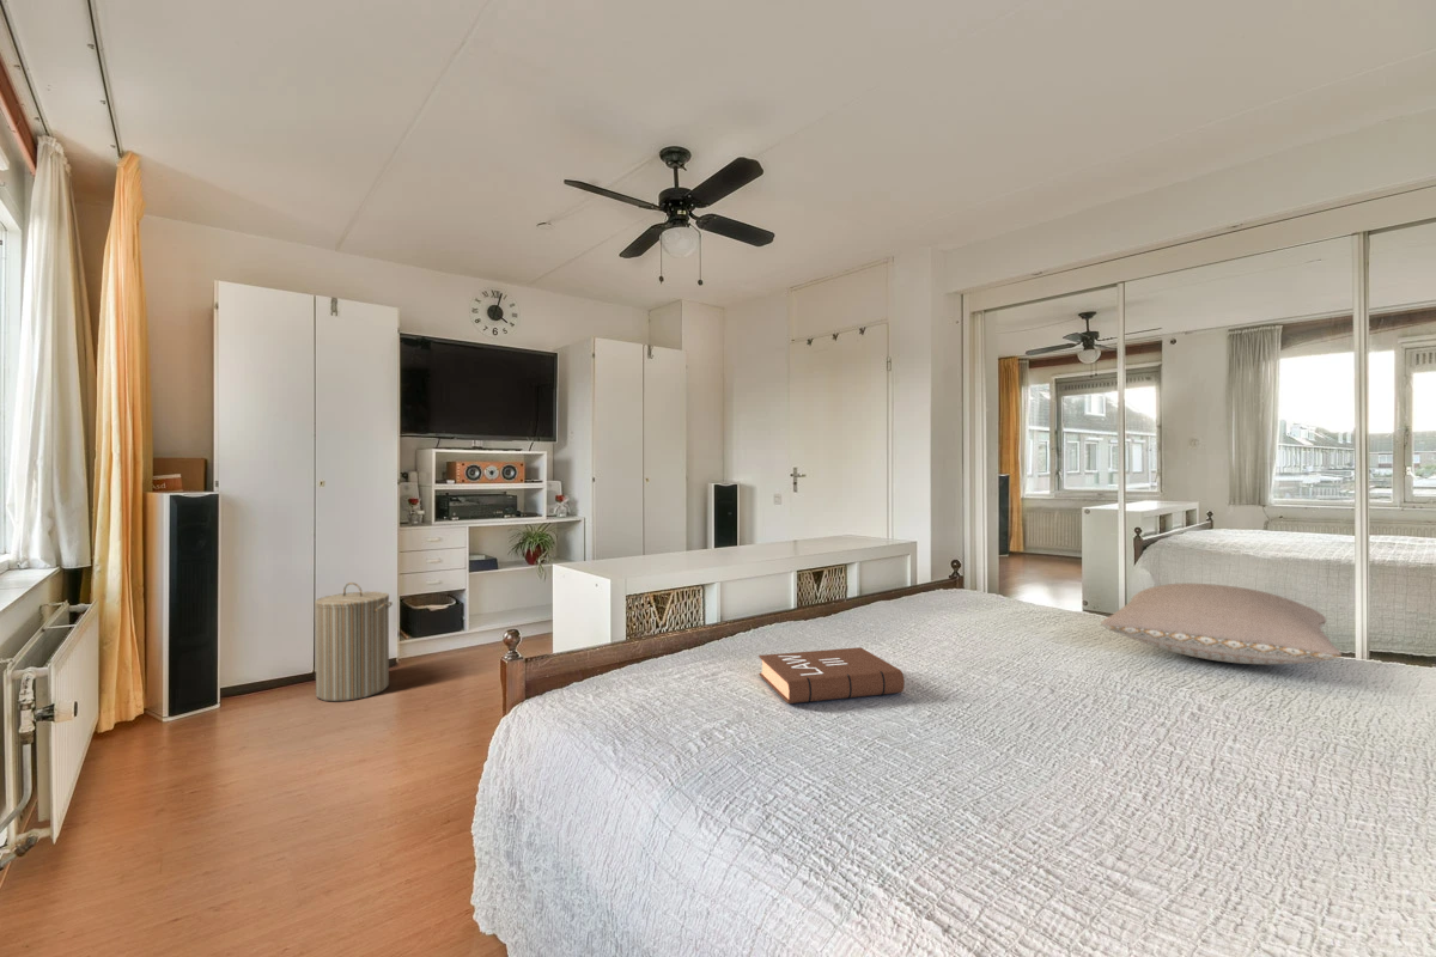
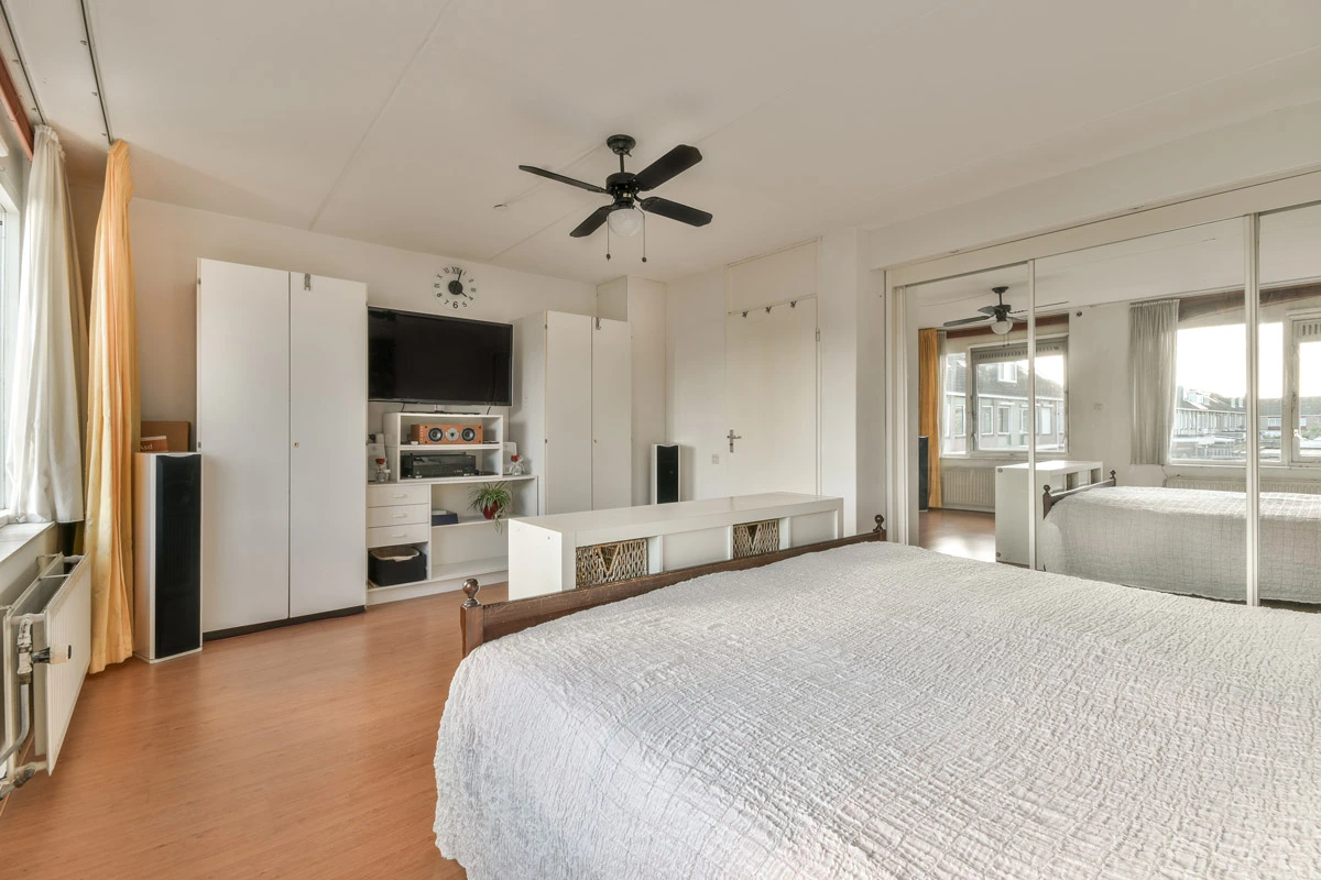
- pillow (1215, 621)
- laundry hamper (353, 636)
- book (828, 673)
